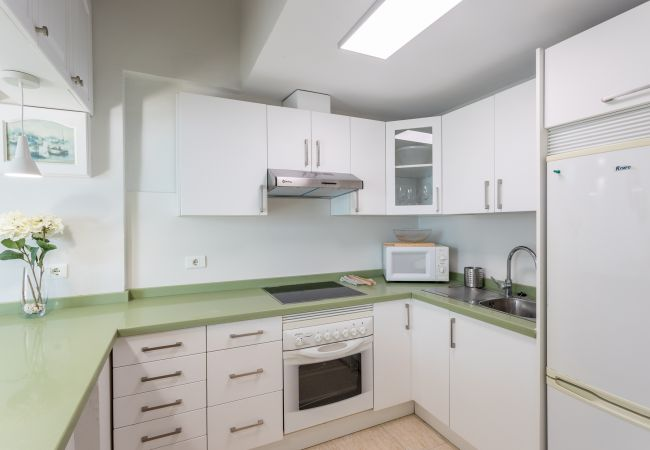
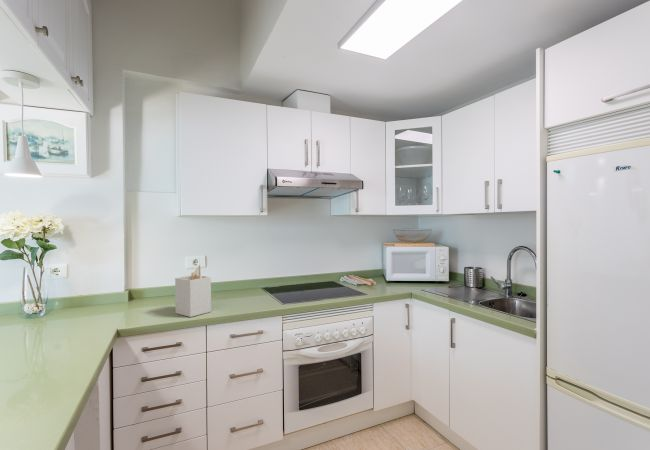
+ utensil holder (193, 289)
